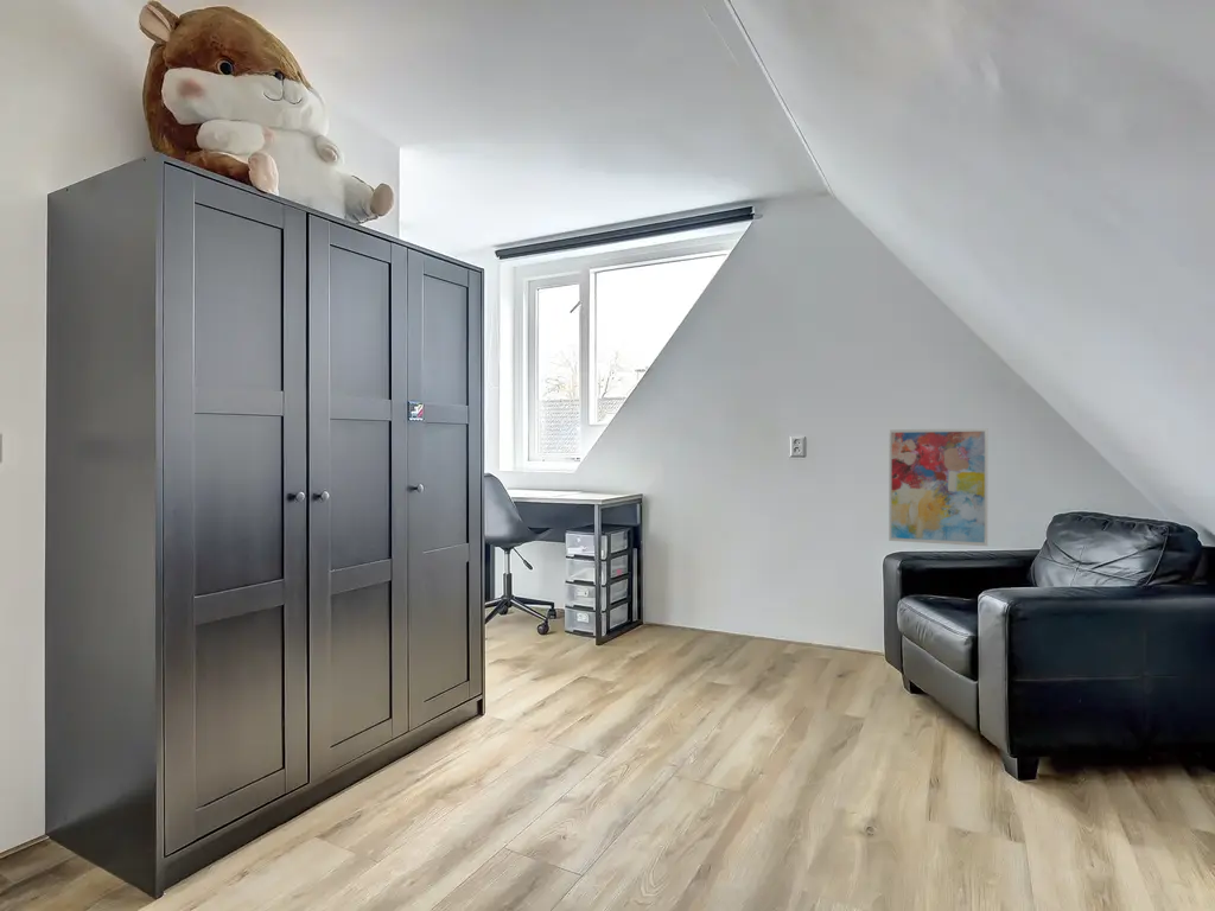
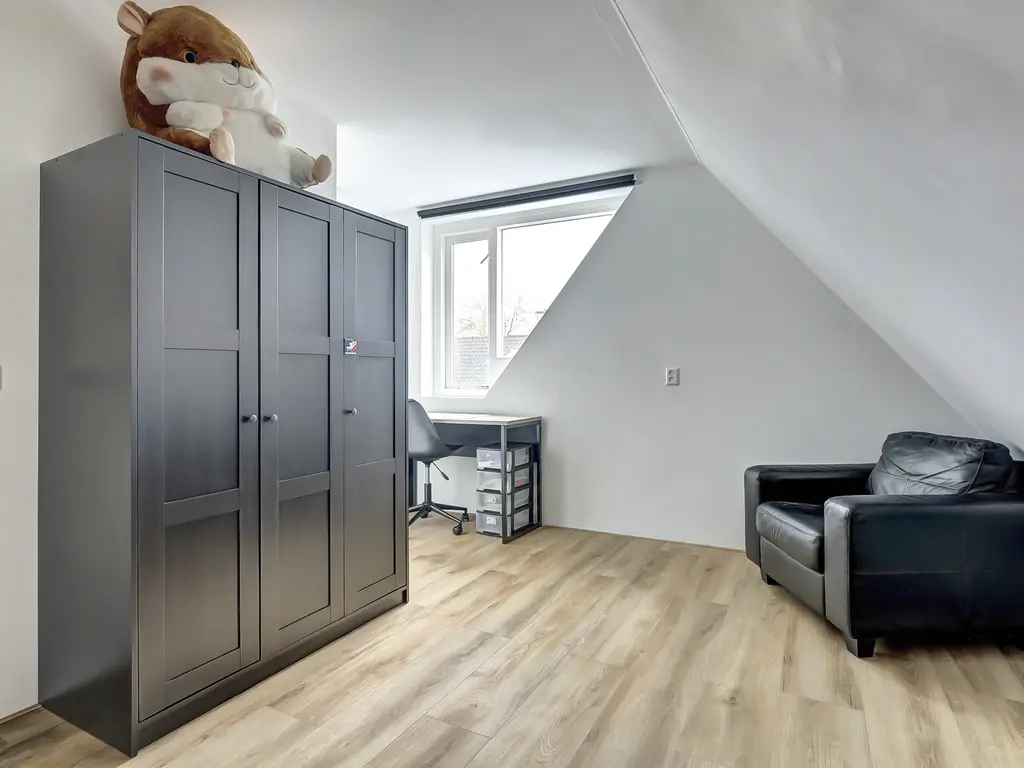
- wall art (936, 485)
